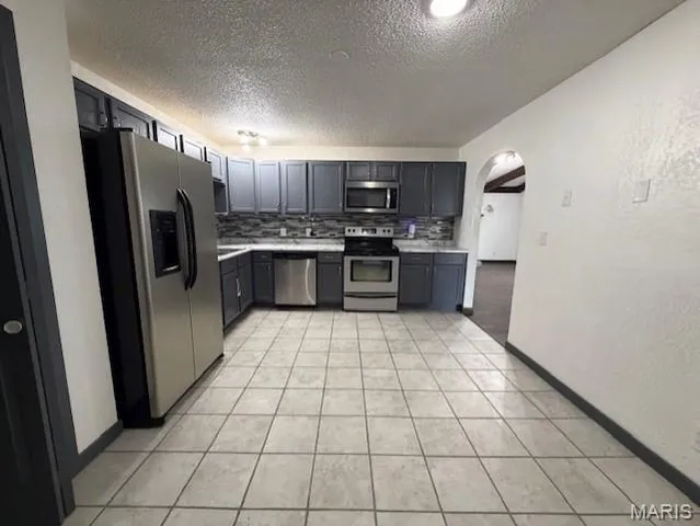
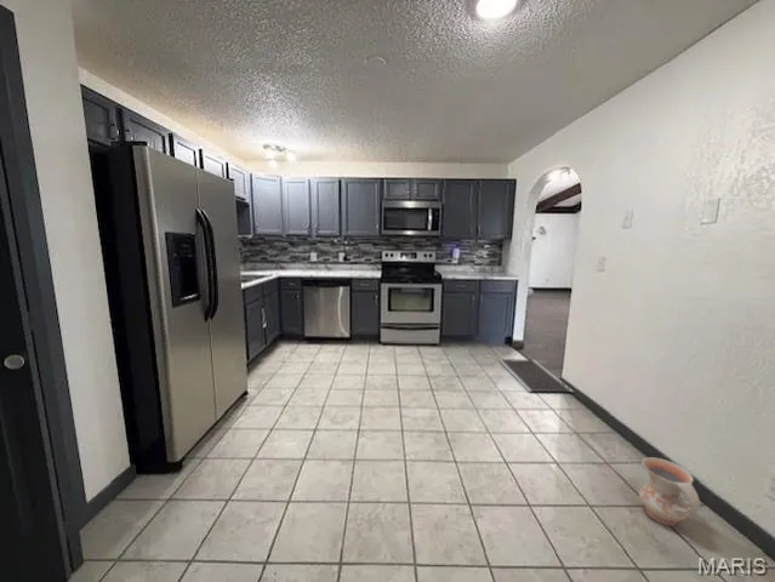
+ door mat (531, 373)
+ ceramic jug (668, 496)
